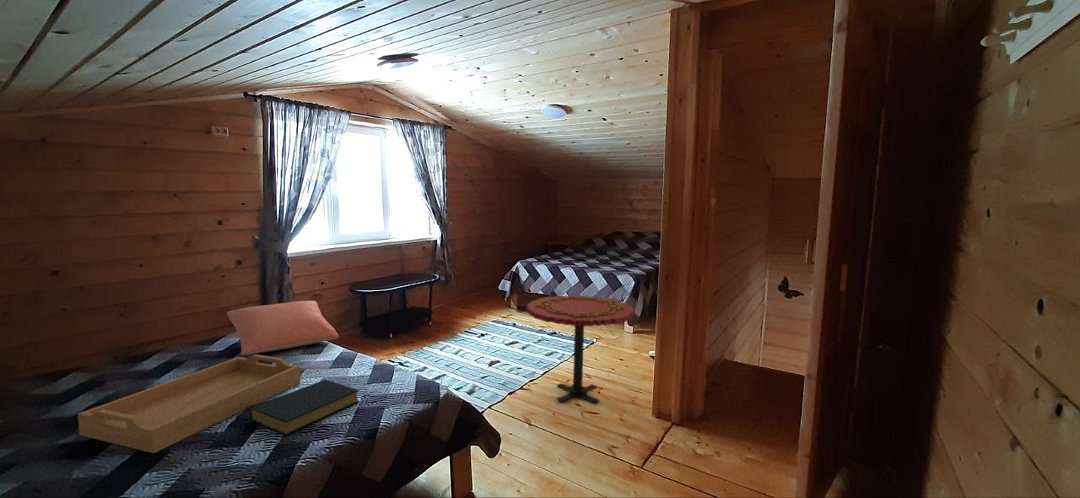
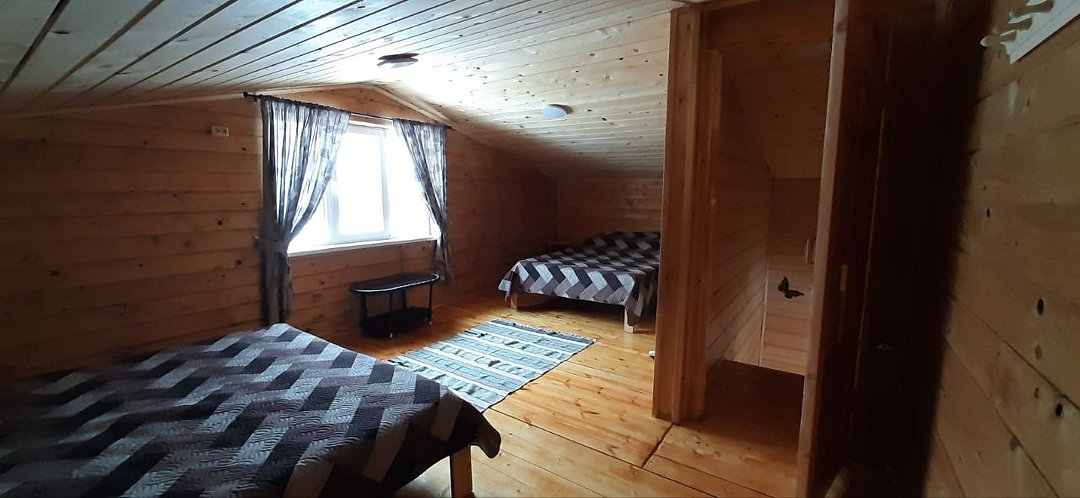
- serving tray (203, 393)
- pillow (282, 324)
- side table (578, 349)
- hardback book (307, 404)
